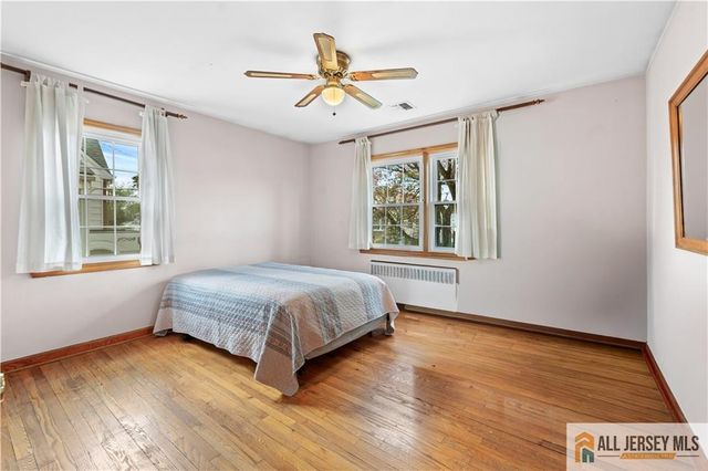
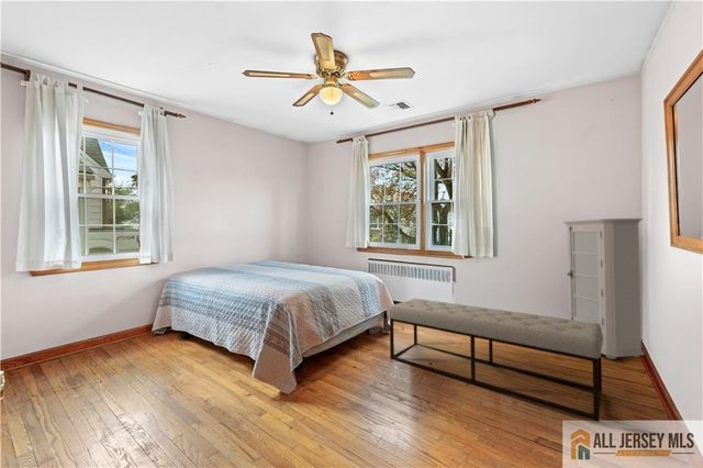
+ cabinet (601, 283)
+ bench (481, 338)
